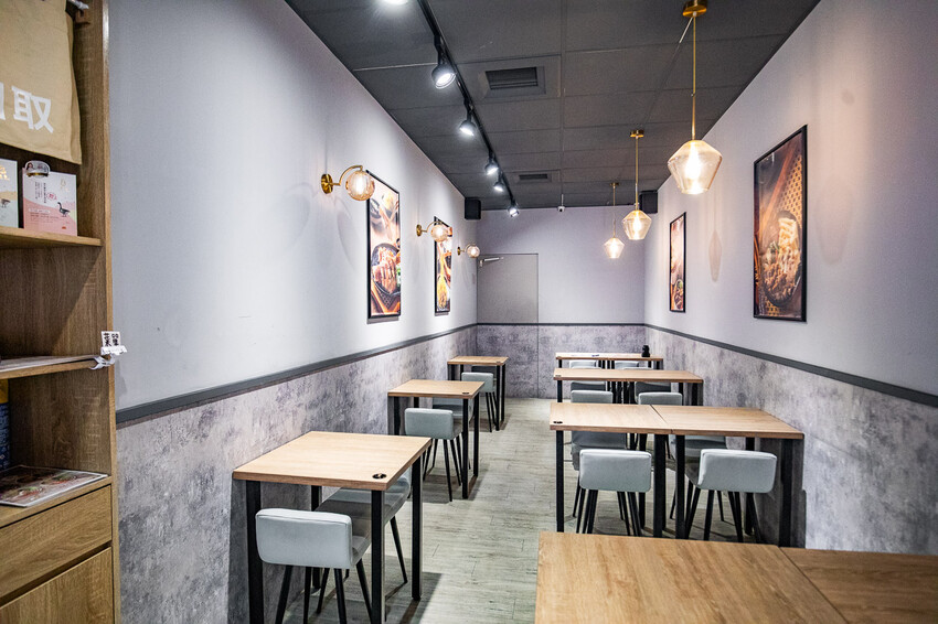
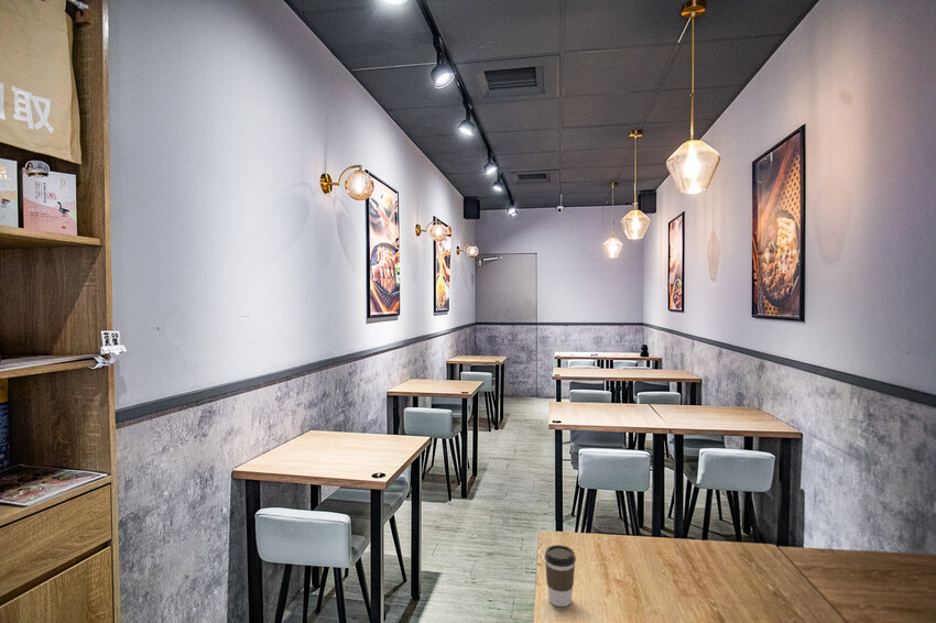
+ coffee cup (559, 576)
